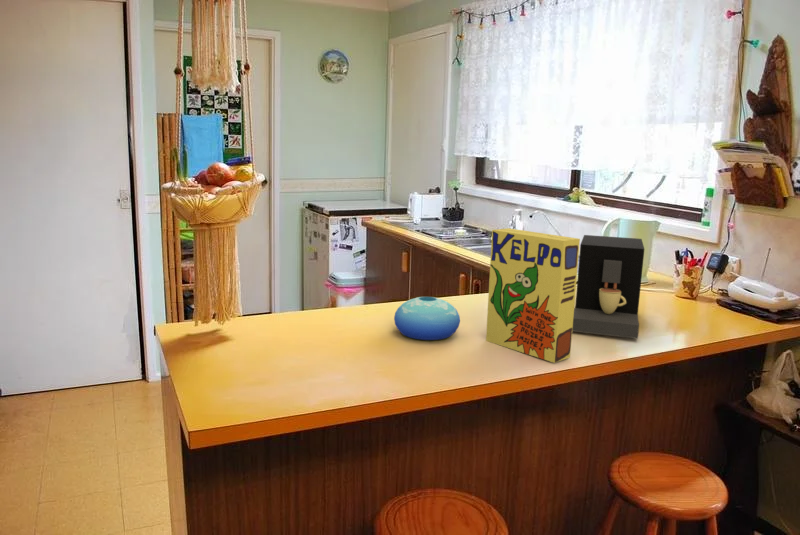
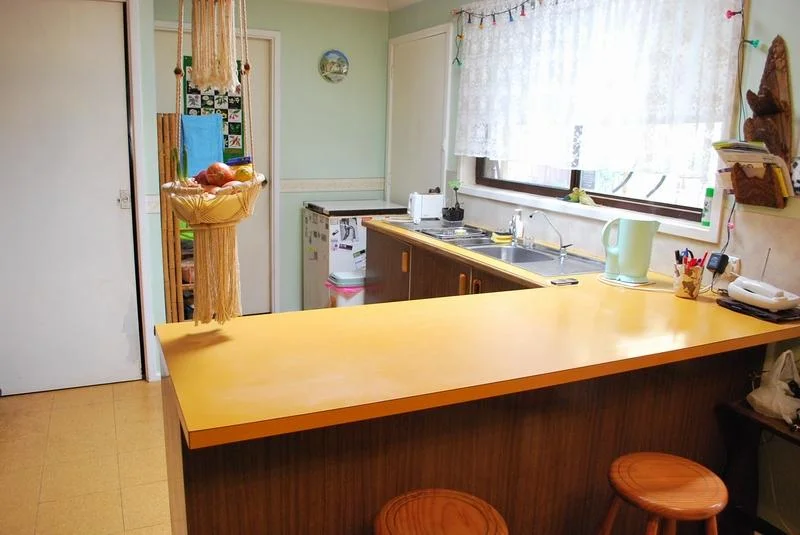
- coffee maker (608, 283)
- bowl (427, 315)
- cereal box (530, 292)
